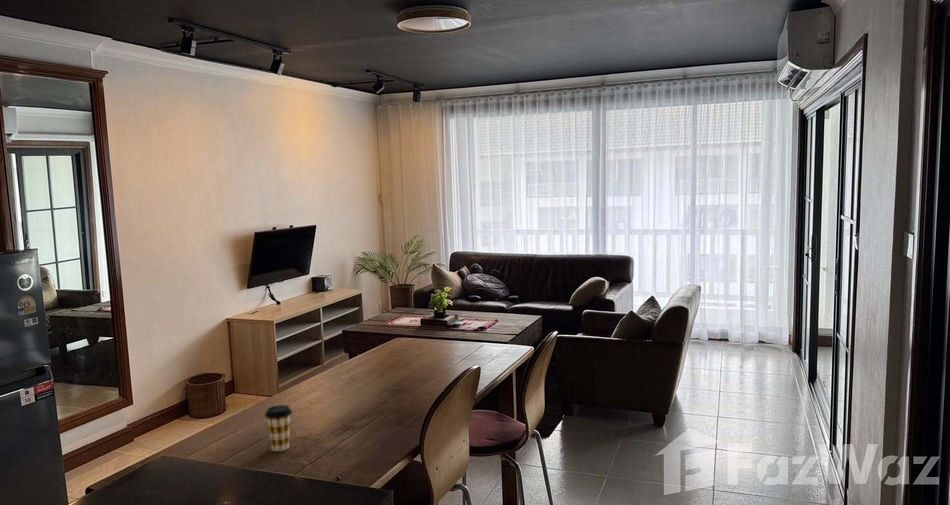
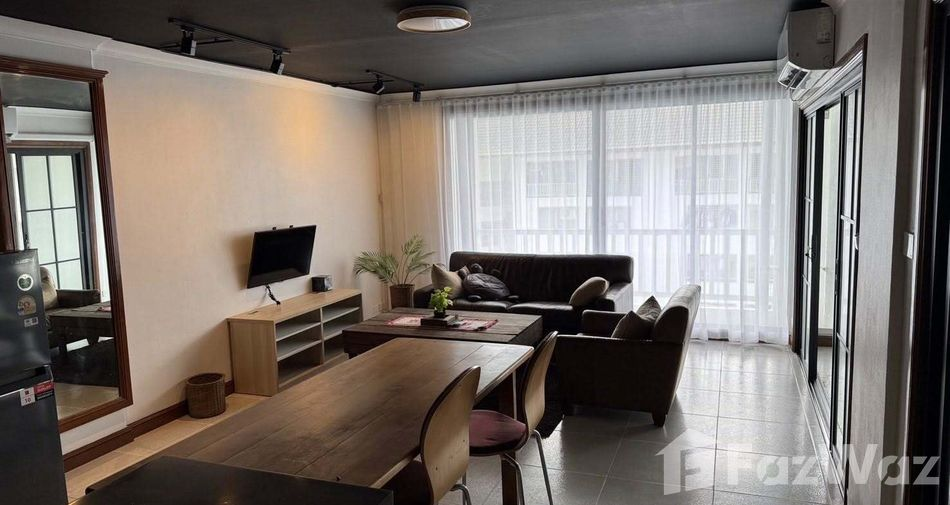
- coffee cup (279, 428)
